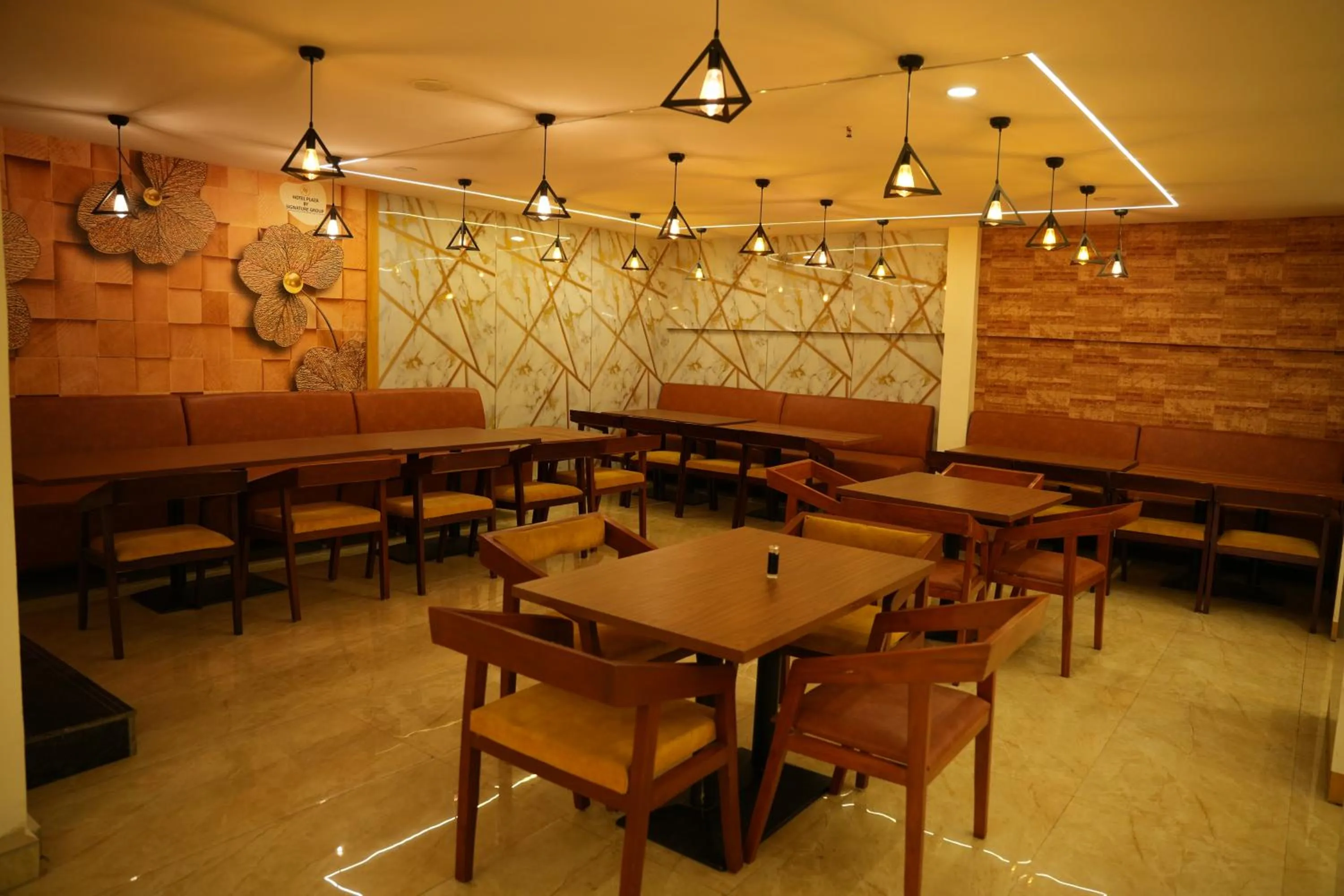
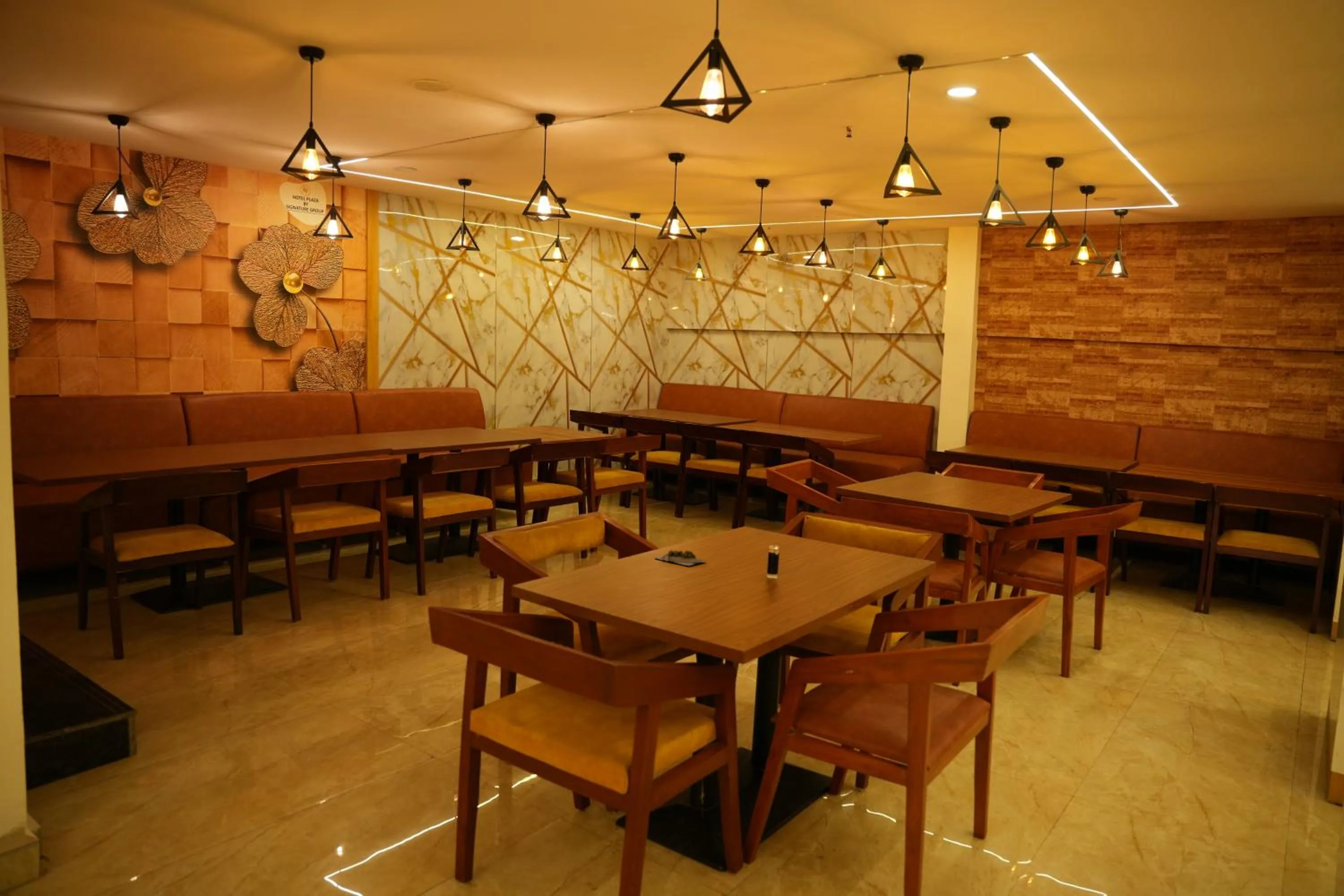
+ succulent plant (680, 554)
